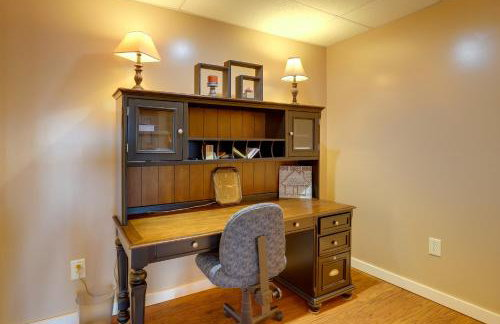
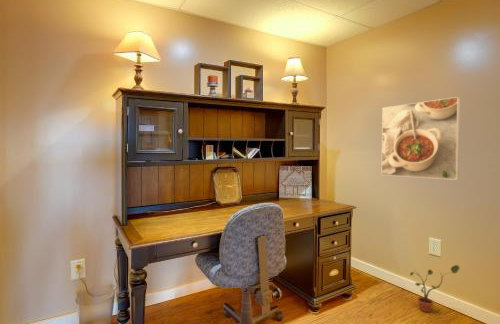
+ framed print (416, 140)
+ potted plant (431, 288)
